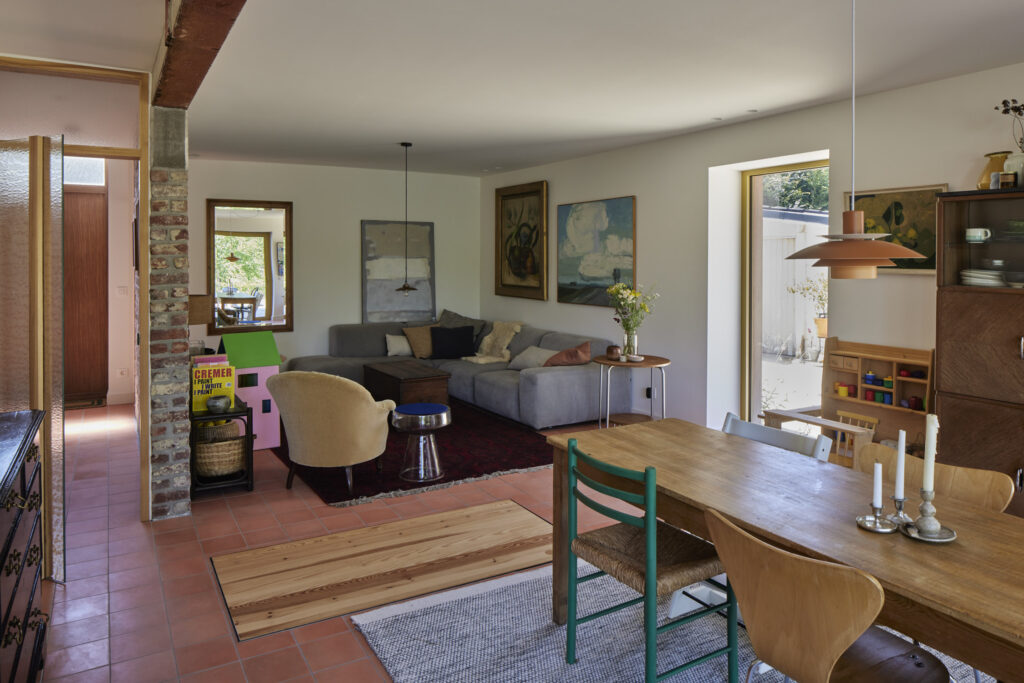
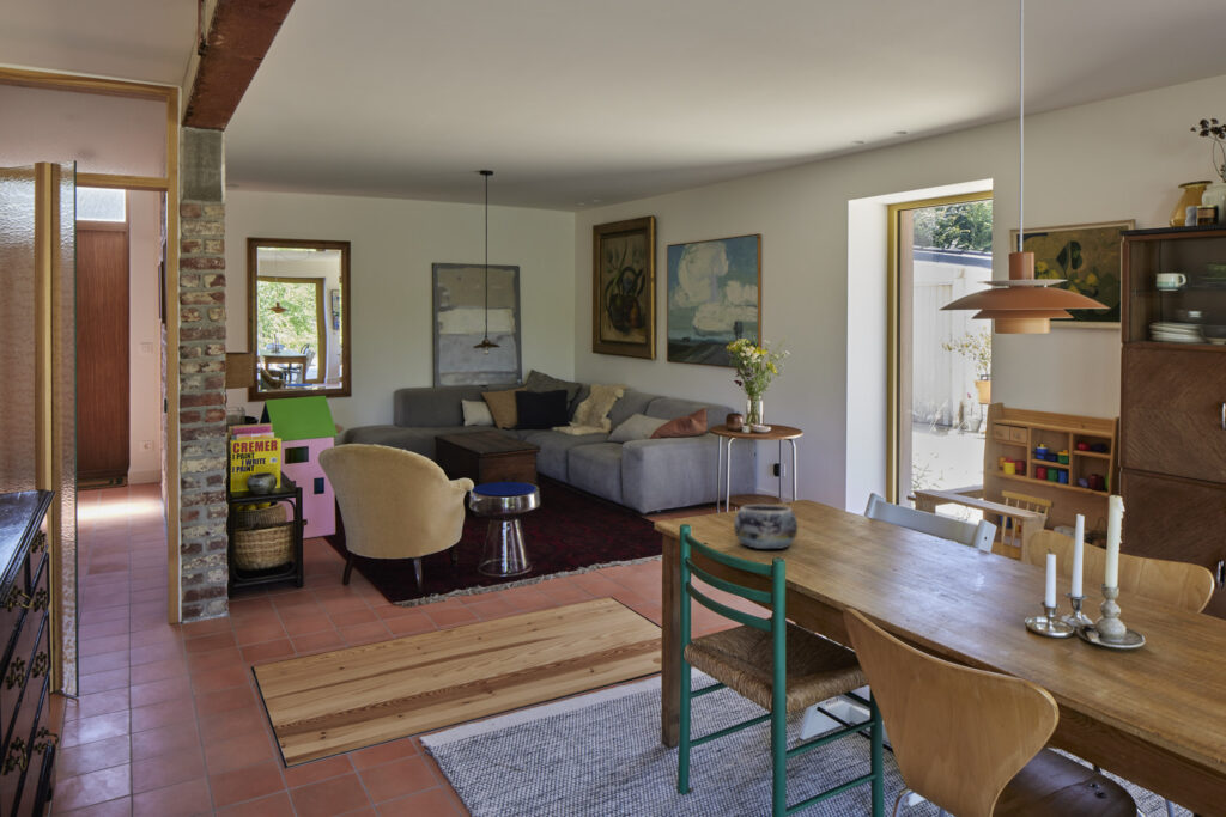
+ decorative bowl (765, 526)
